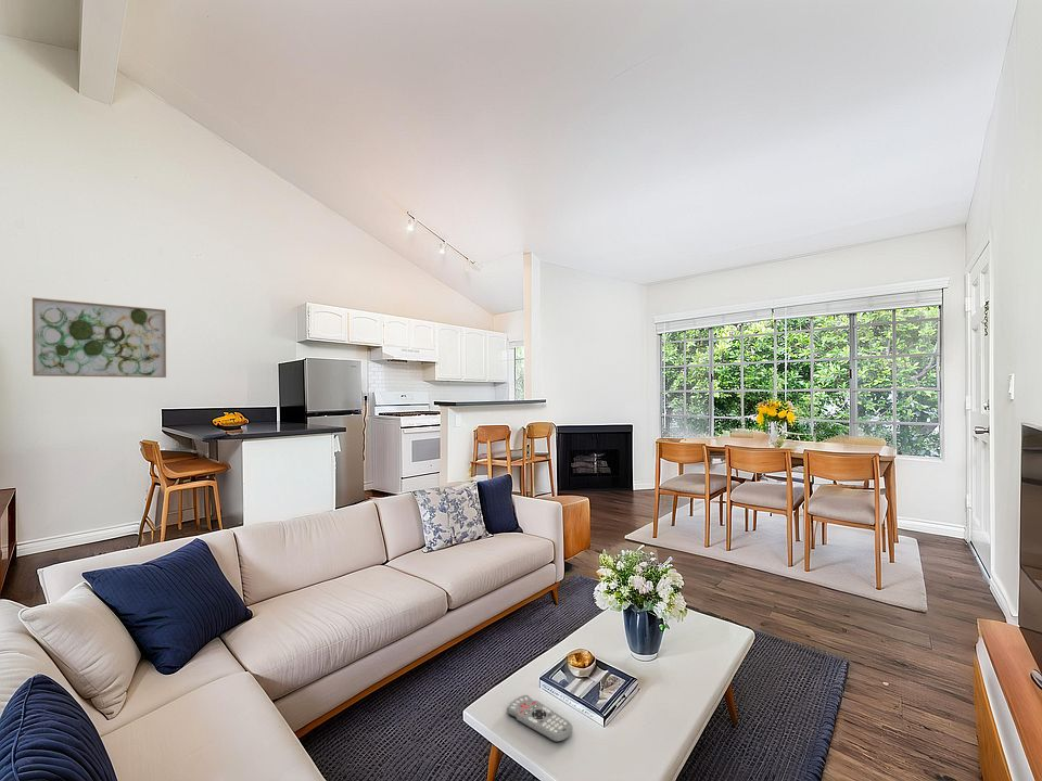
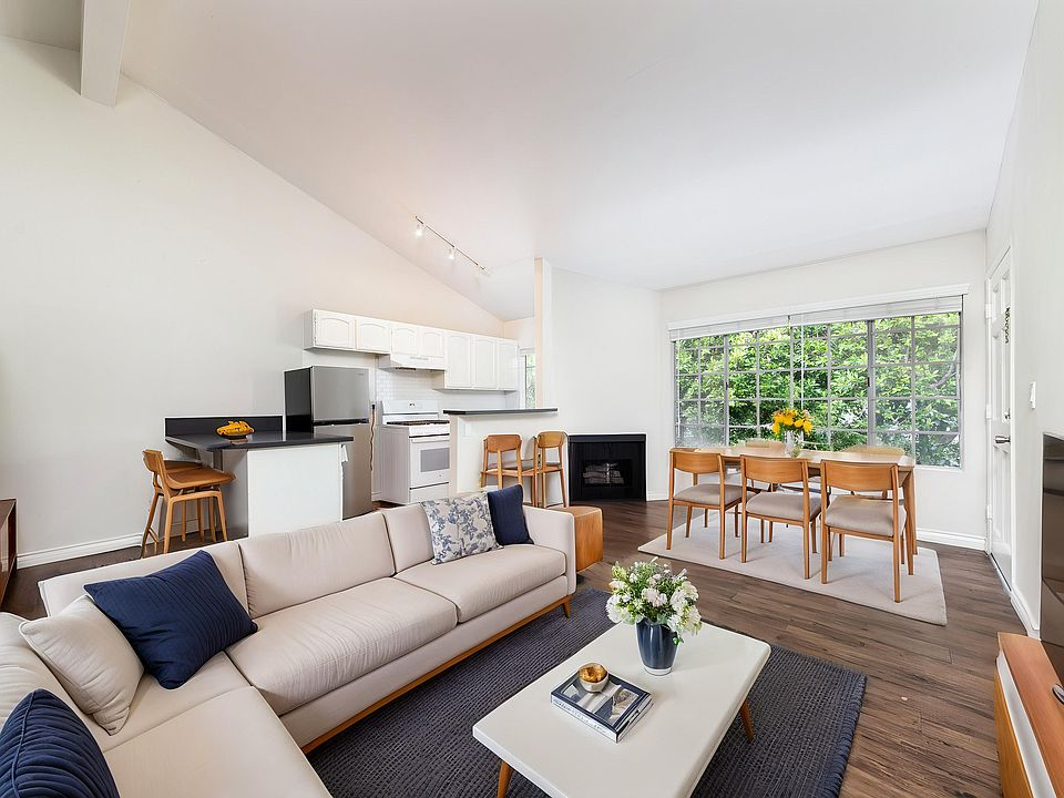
- wall art (103, 340)
- remote control (539, 718)
